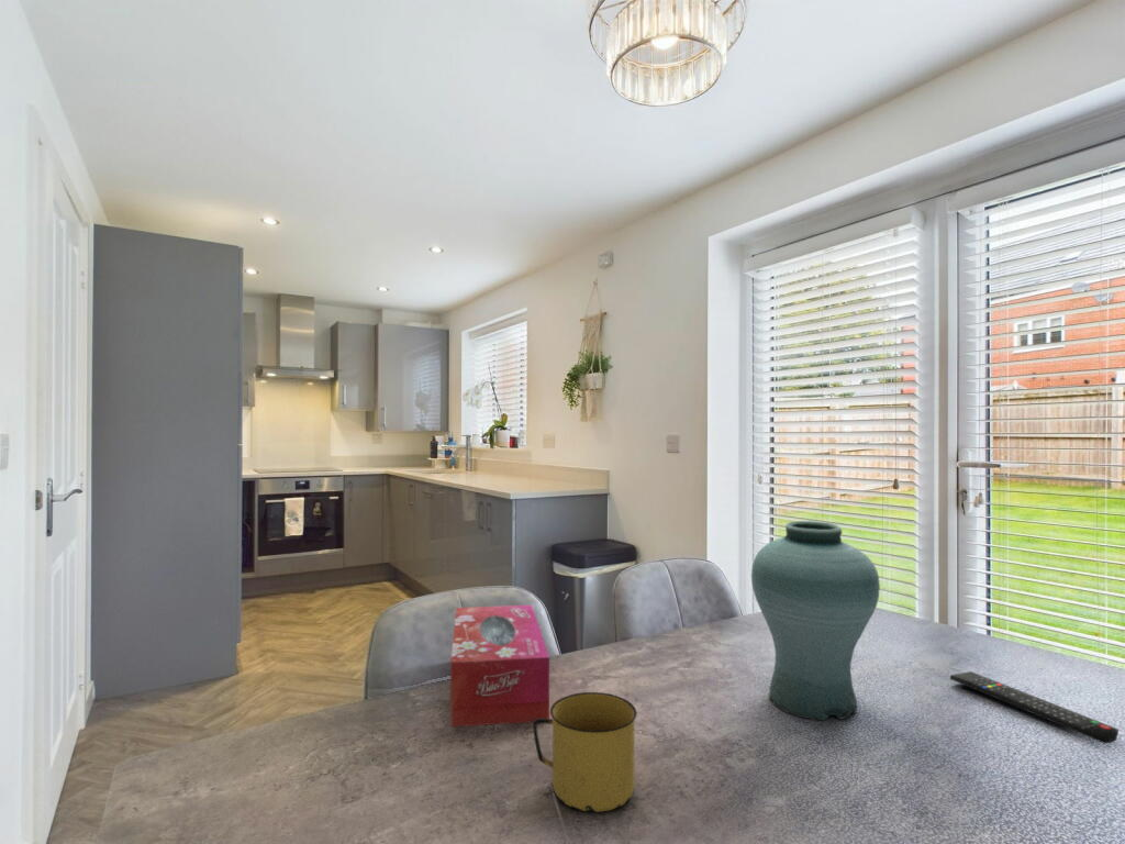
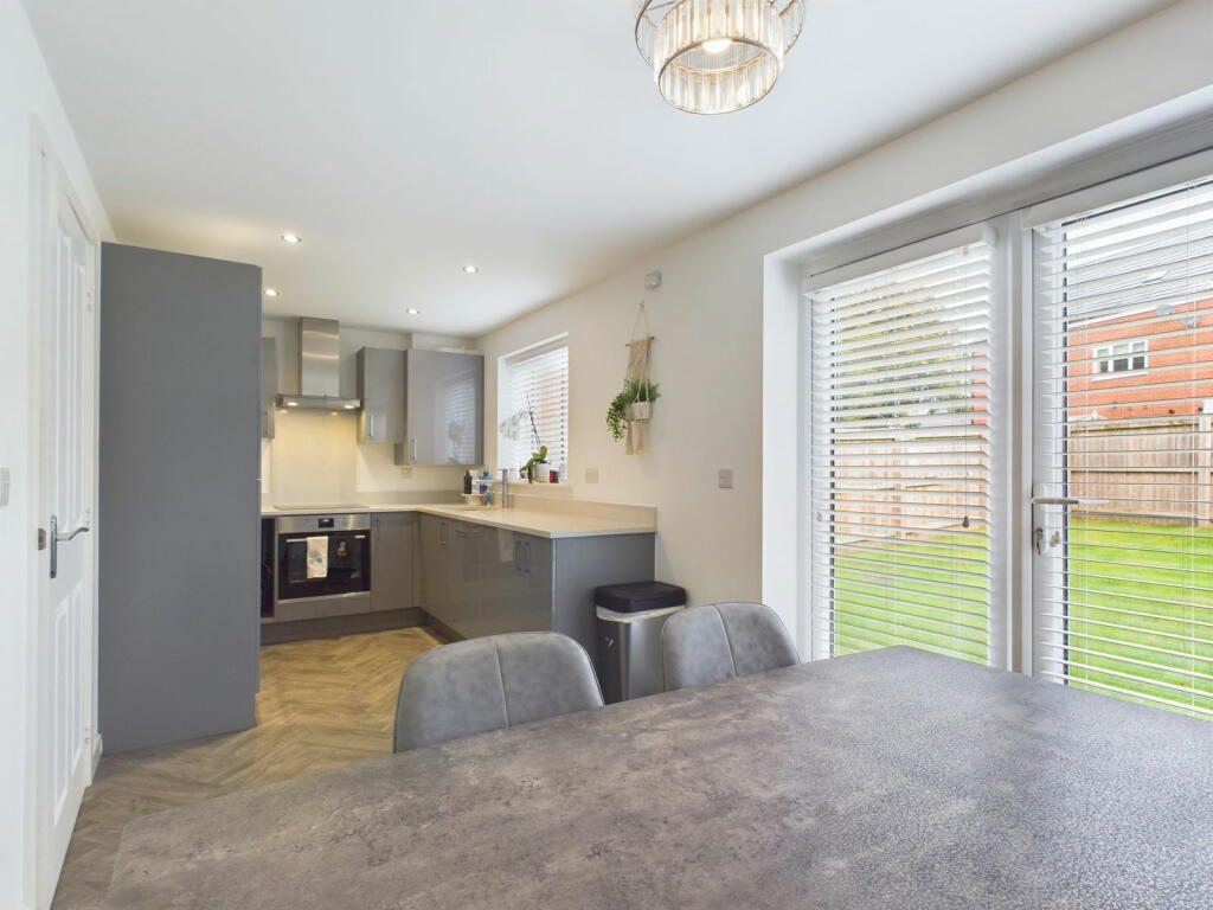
- vase (813, 613)
- remote control (1027, 703)
- mug (583, 748)
- tissue box (497, 657)
